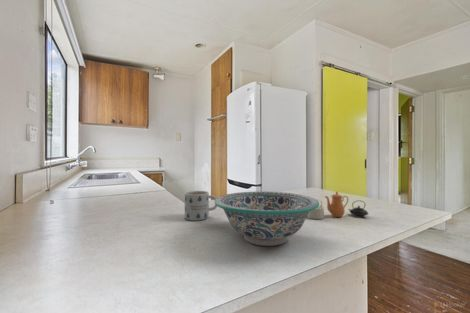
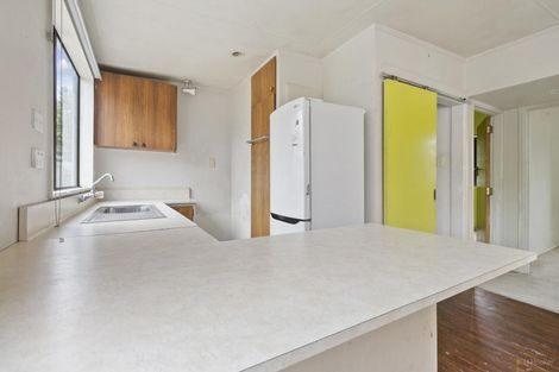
- teapot (335, 204)
- decorative bowl (265, 218)
- mug (201, 204)
